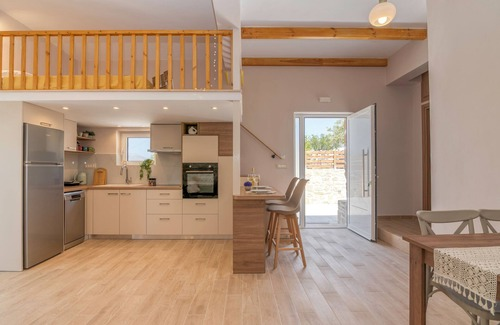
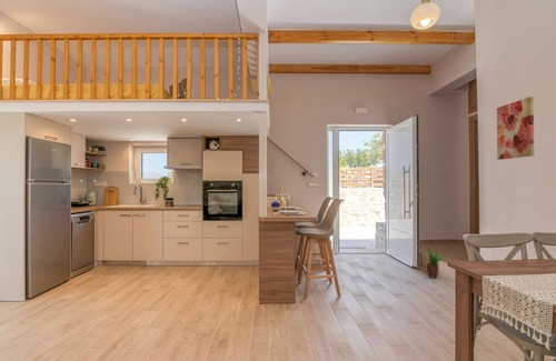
+ potted plant (435, 262)
+ wall art (514, 130)
